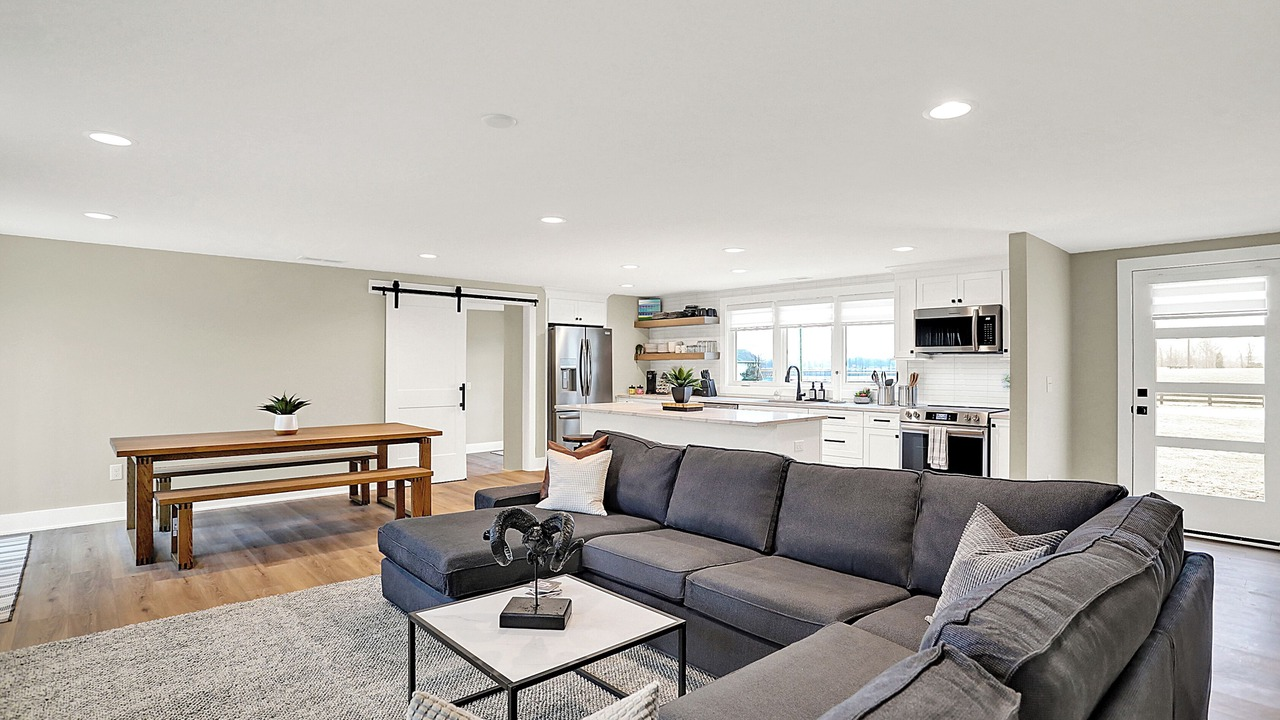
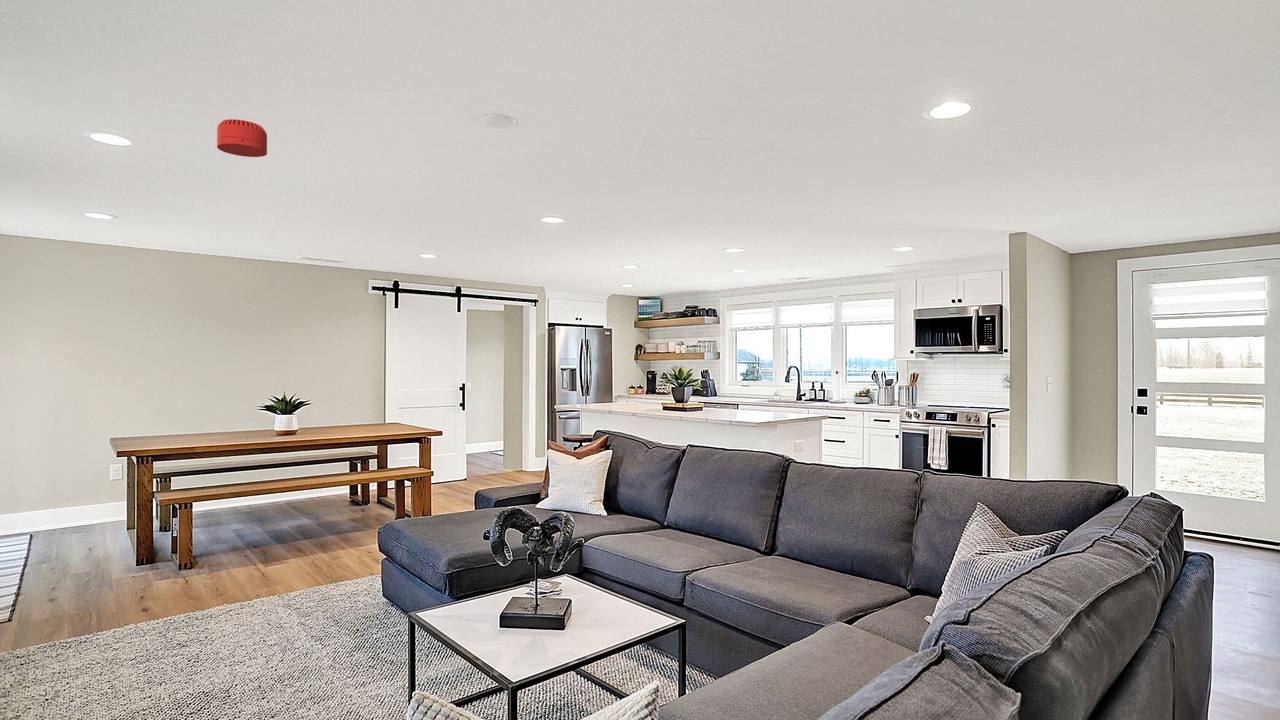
+ smoke detector (242, 137)
